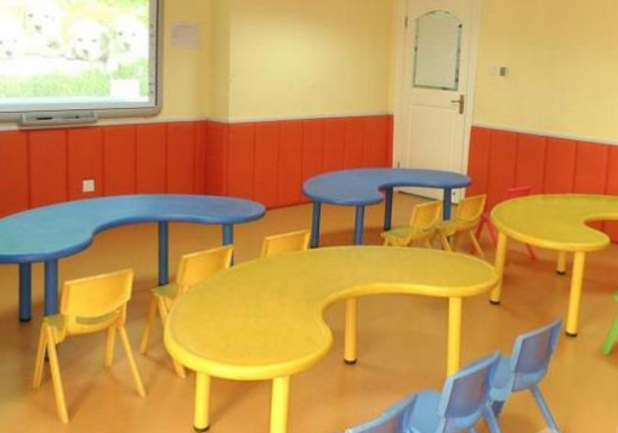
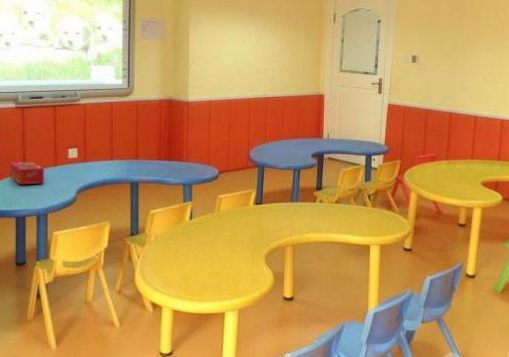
+ tissue box (26, 172)
